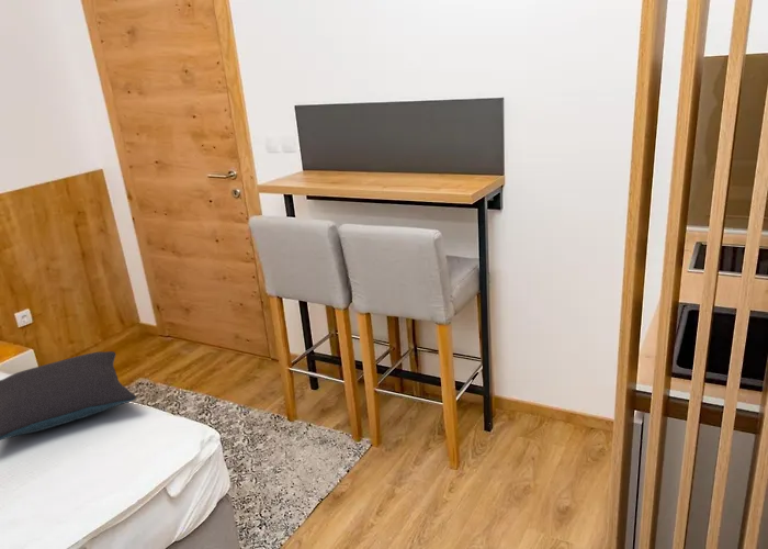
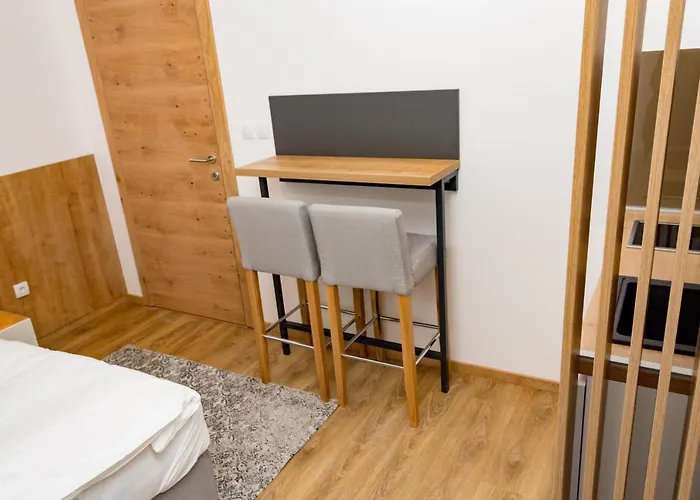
- pillow (57, 392)
